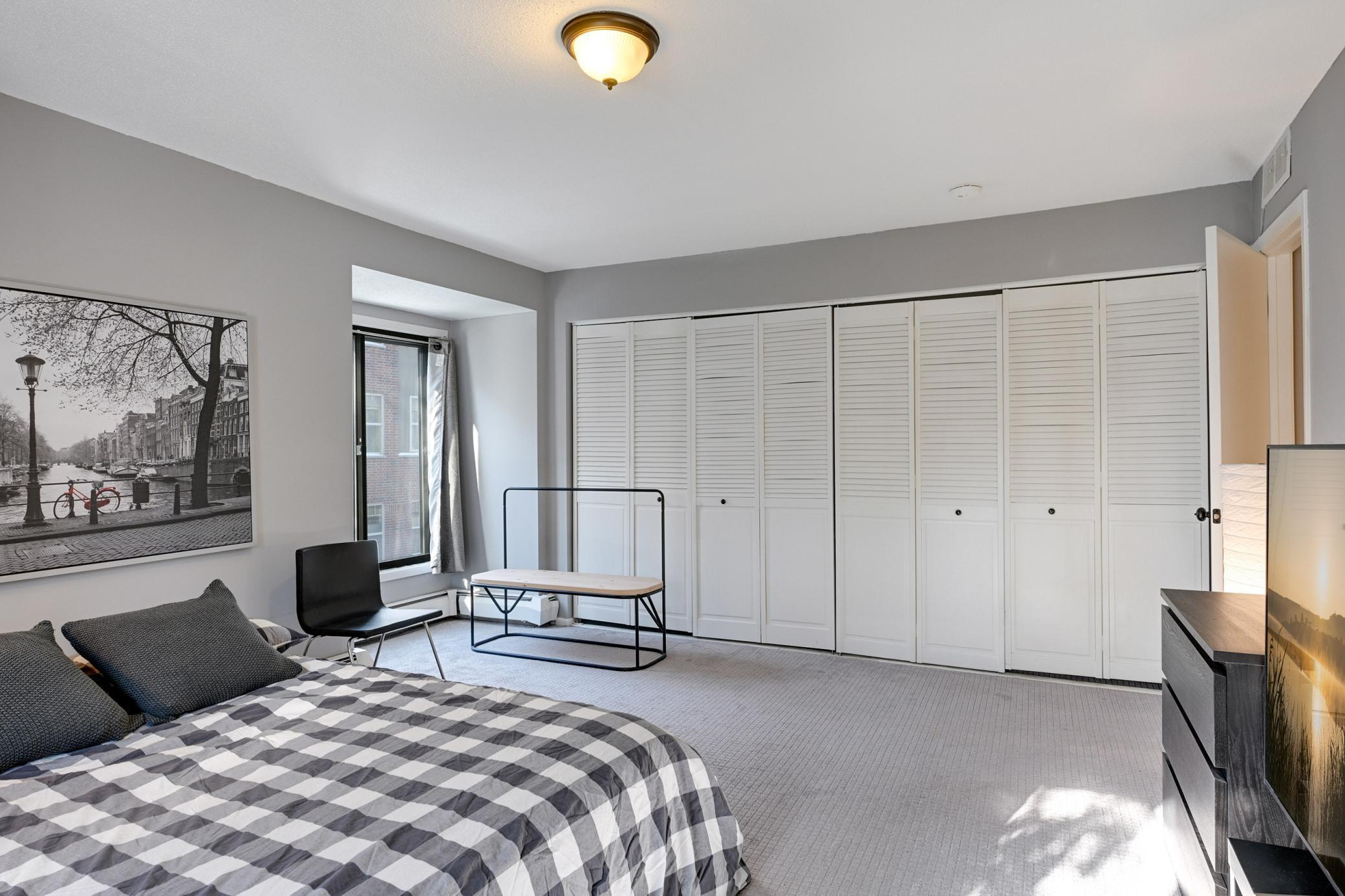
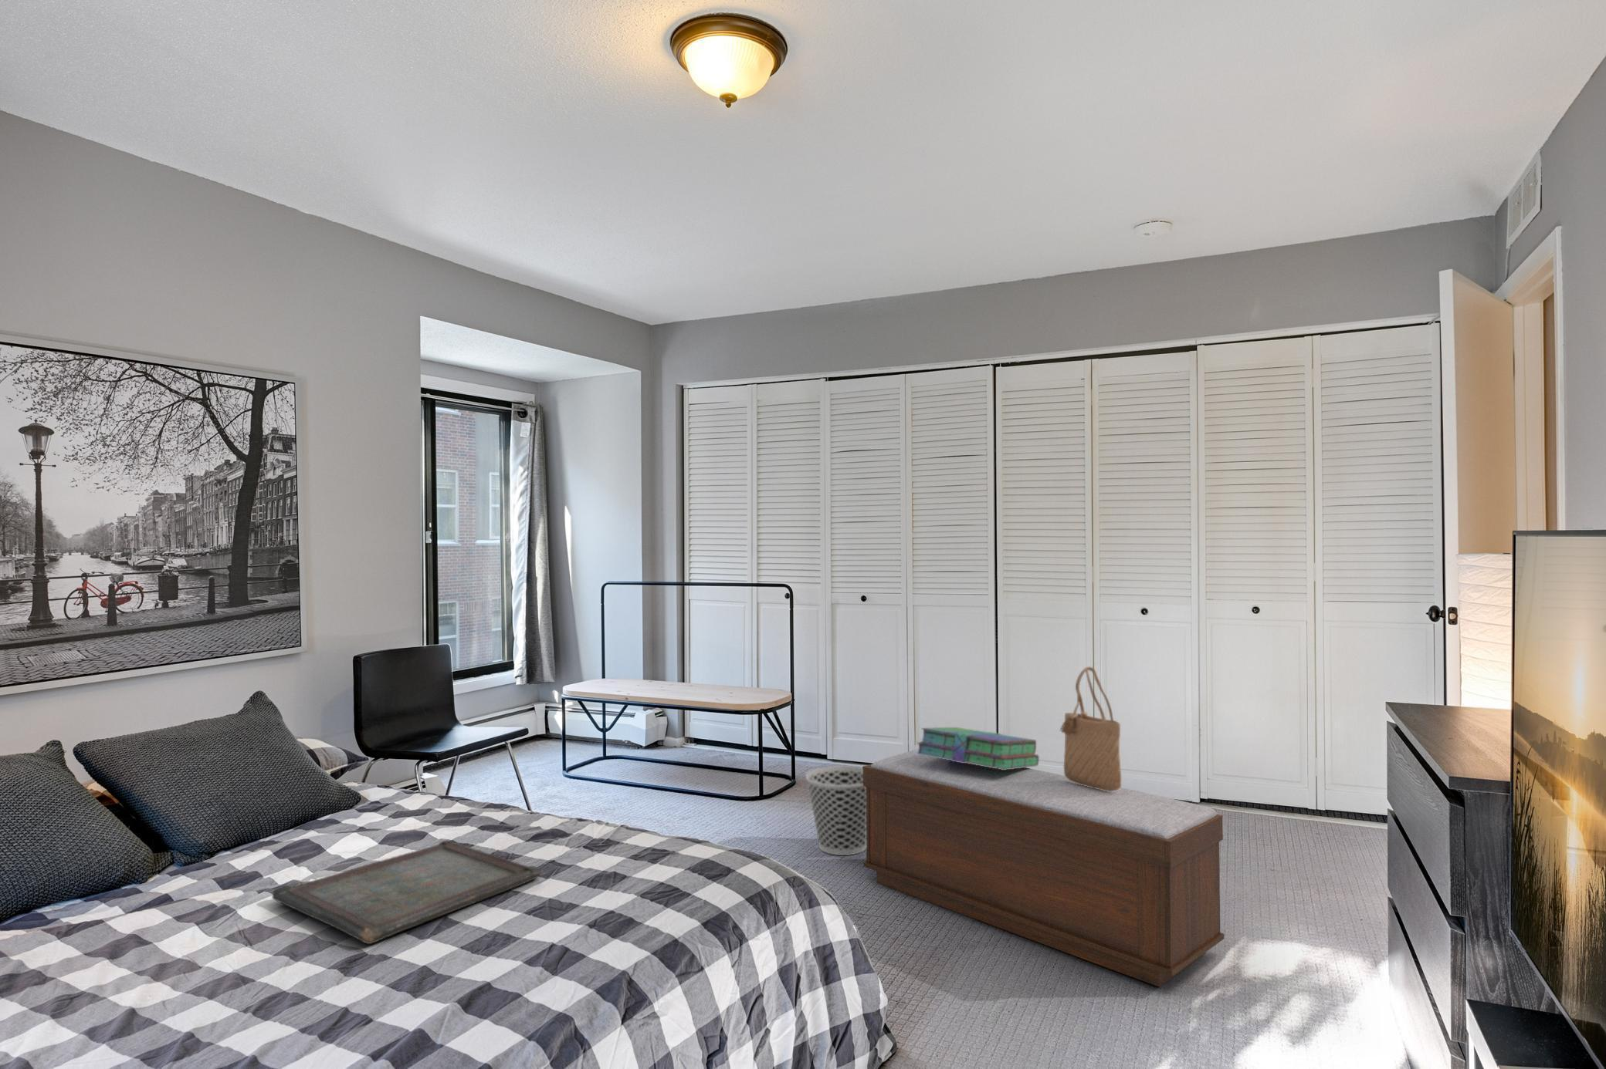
+ wastebasket (842, 810)
+ tote bag (1091, 727)
+ serving tray (412, 884)
+ stack of books (977, 752)
+ bench (1026, 846)
